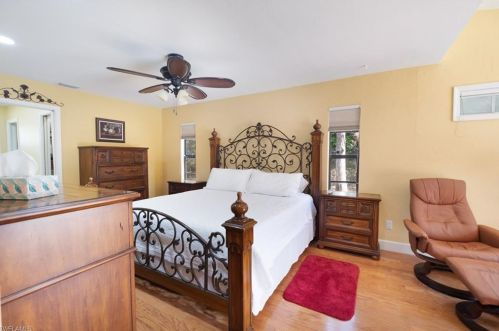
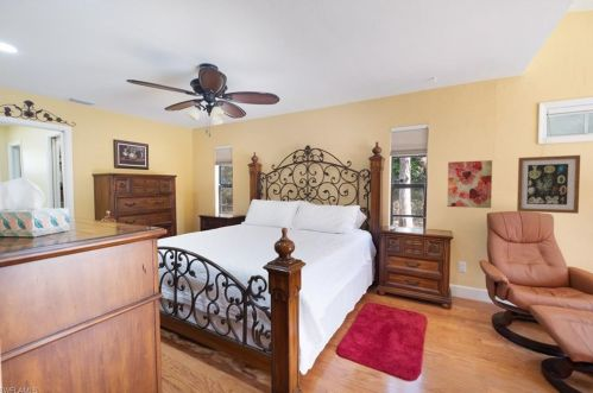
+ wall art (468, 184)
+ wall art (547, 184)
